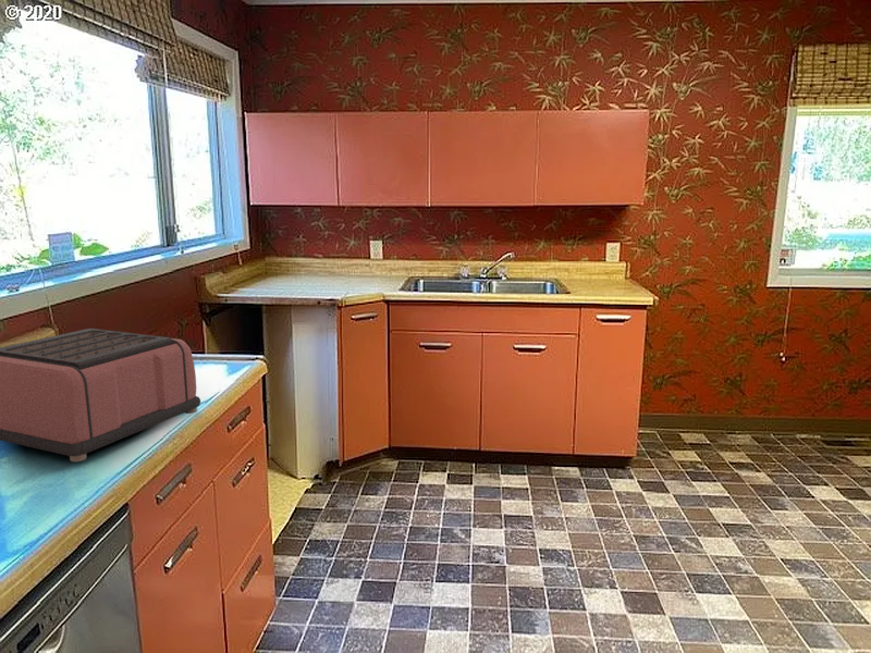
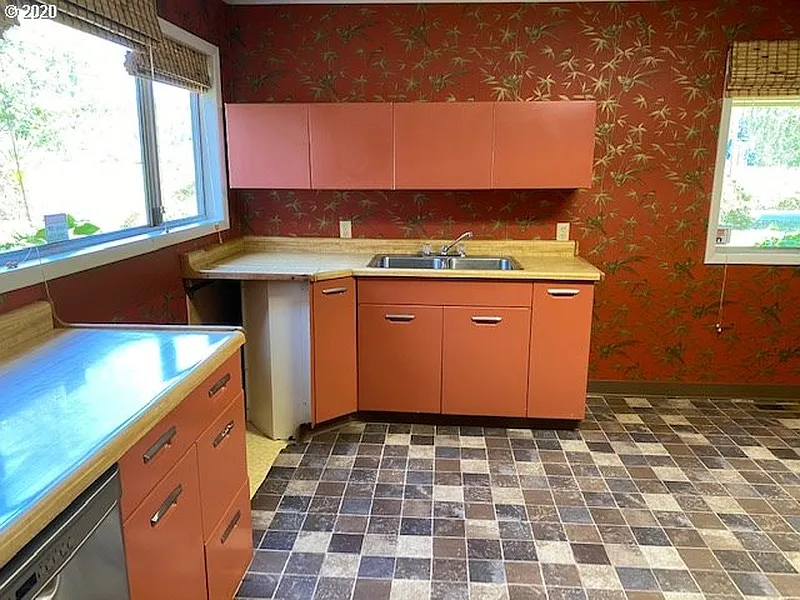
- toaster (95, 382)
